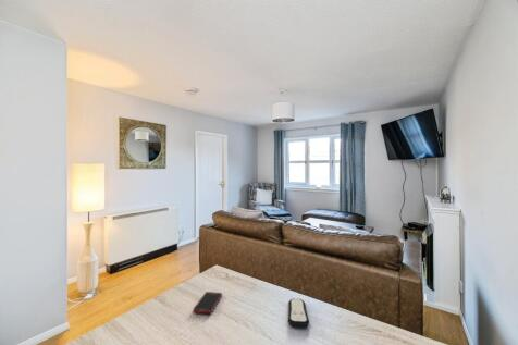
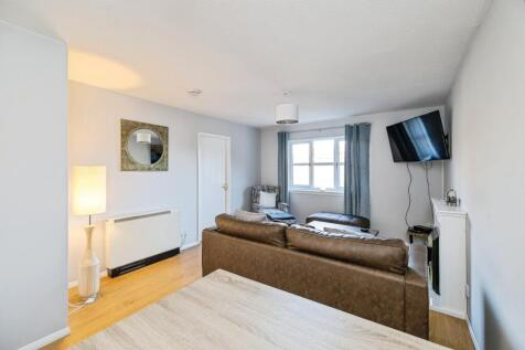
- remote control (297, 311)
- cell phone (208, 301)
